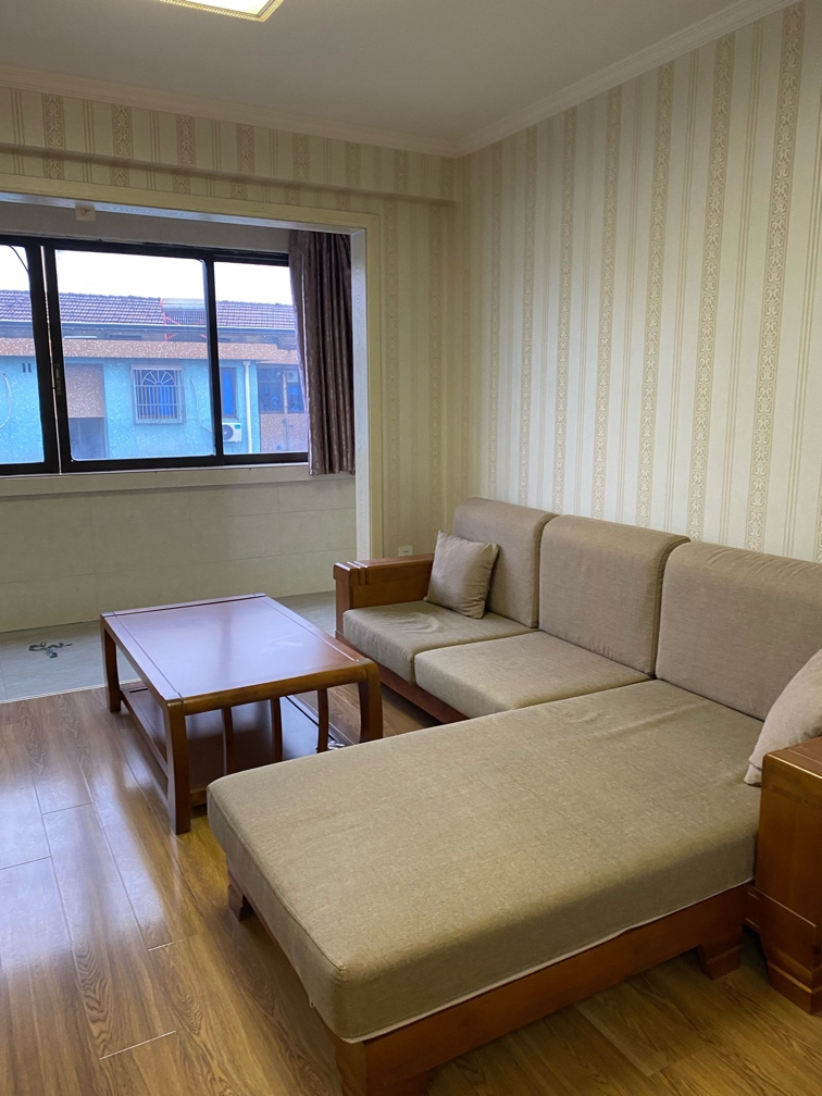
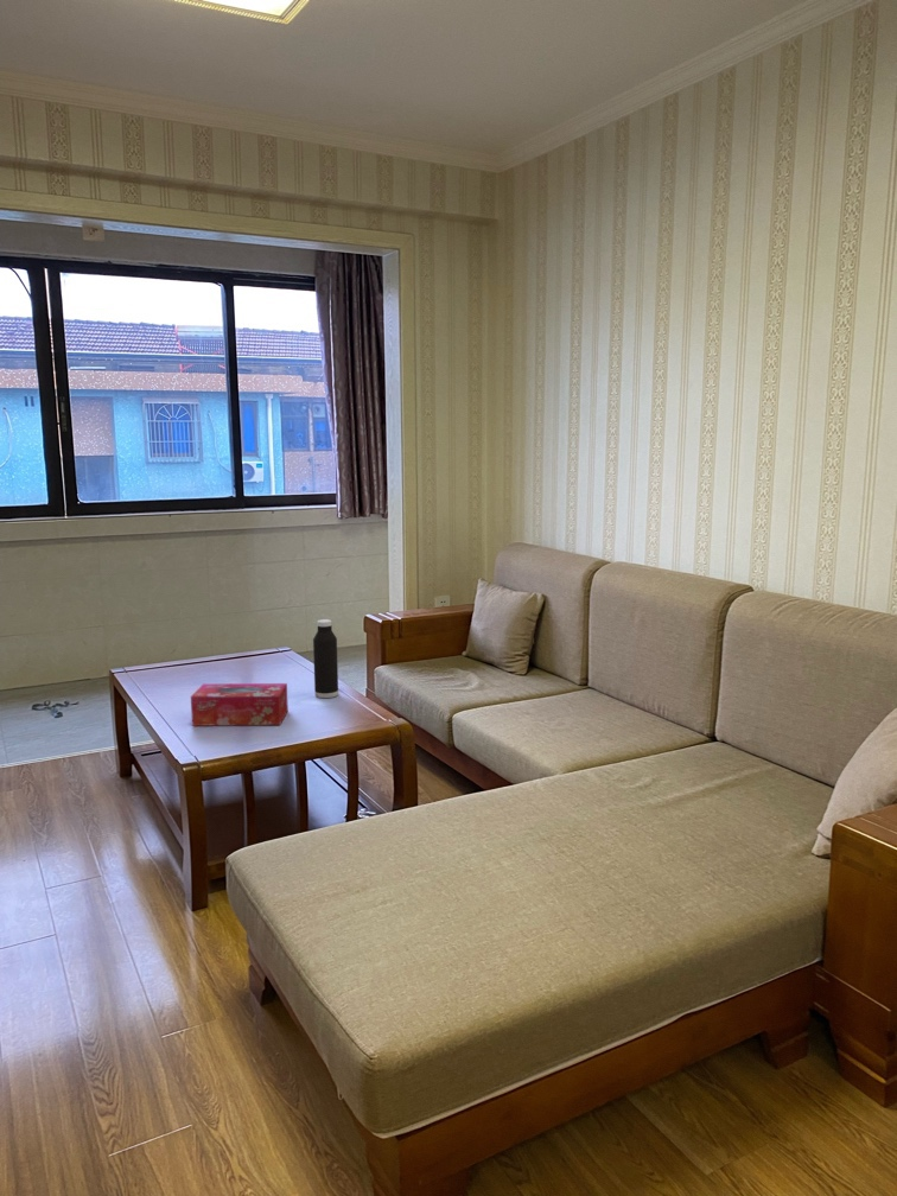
+ water bottle (325, 657)
+ tissue box (240, 704)
